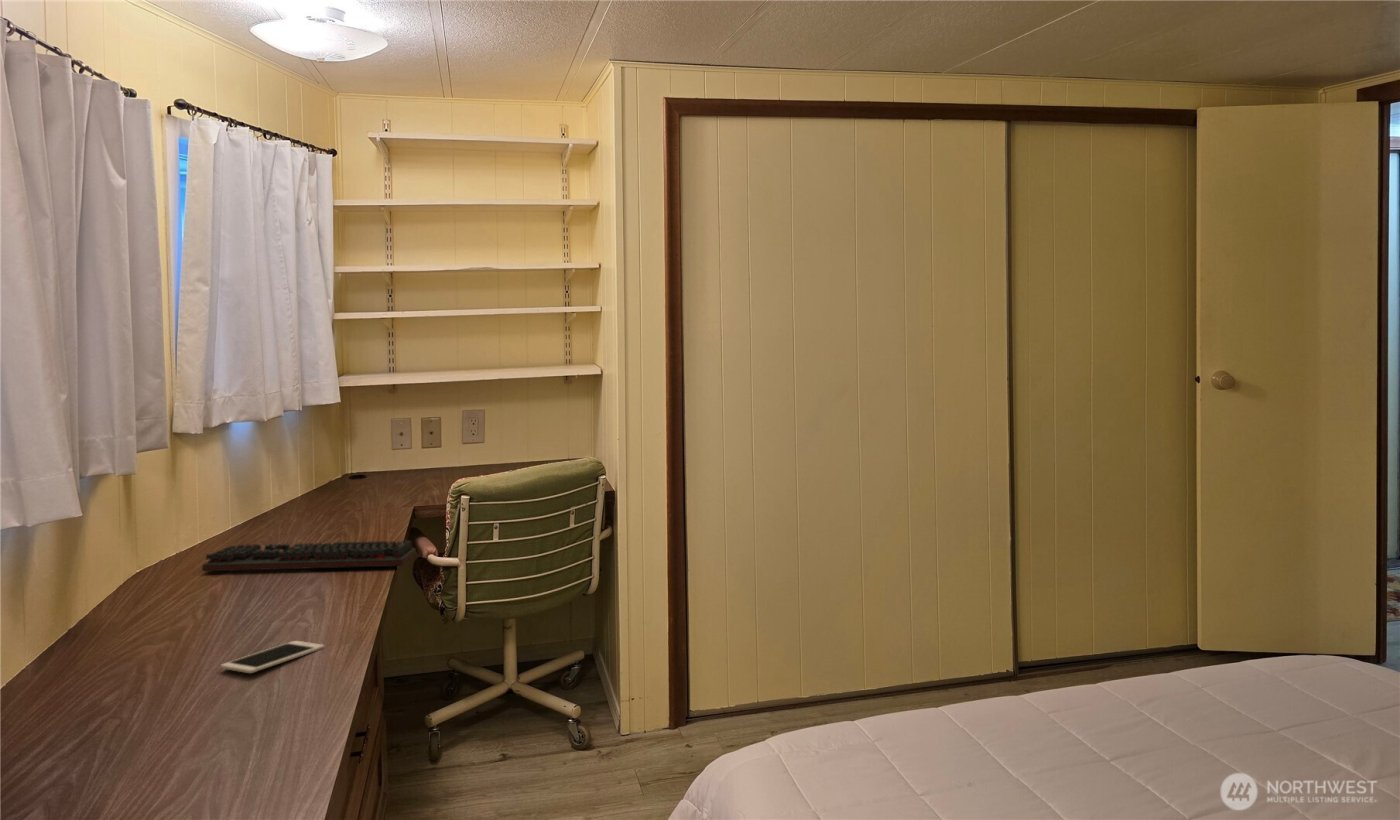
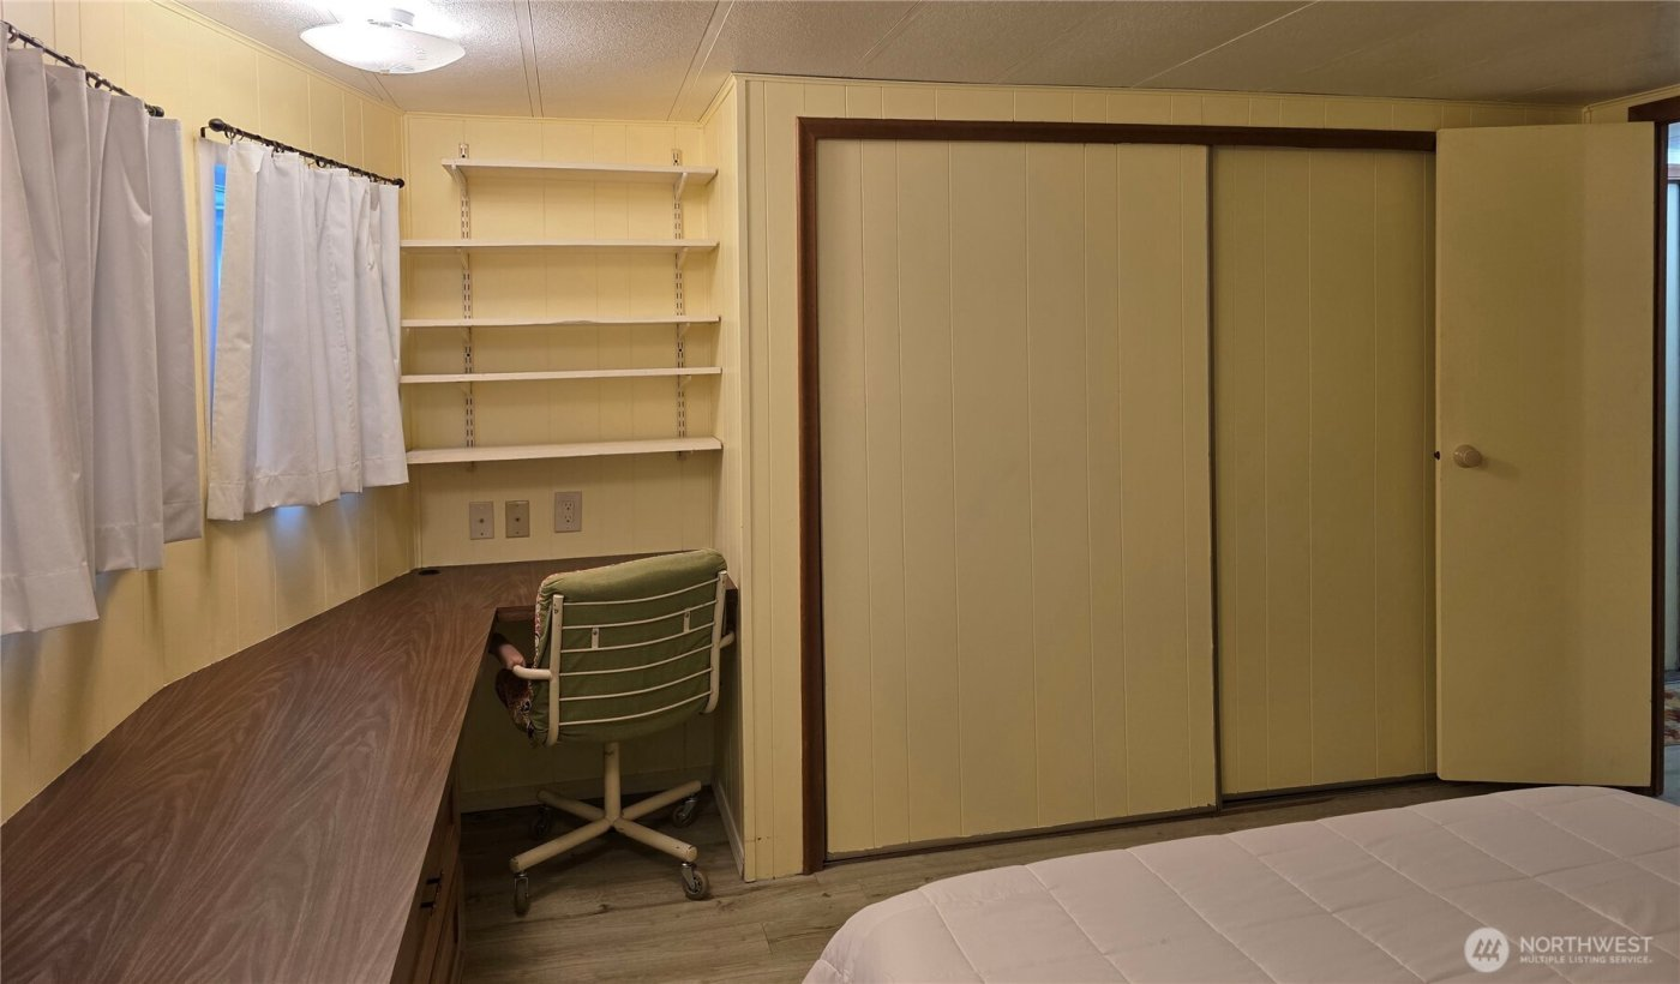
- cell phone (274, 656)
- keyboard (313, 555)
